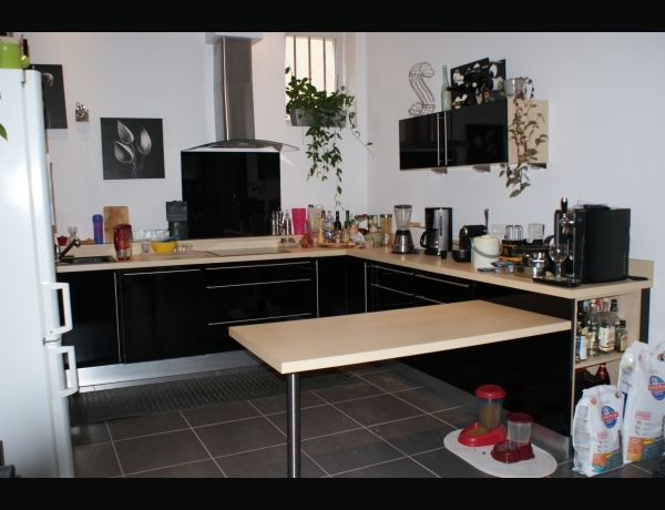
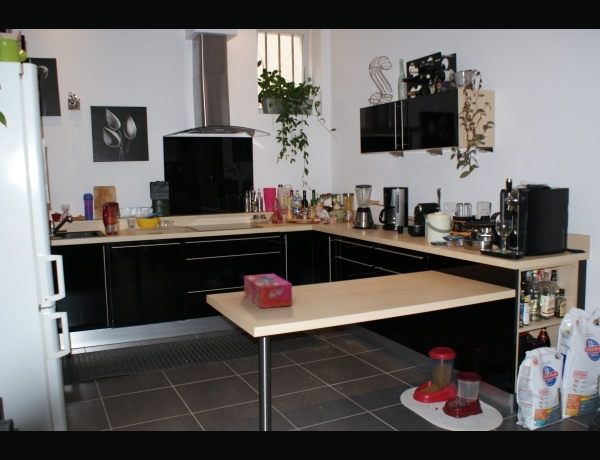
+ tissue box (267, 290)
